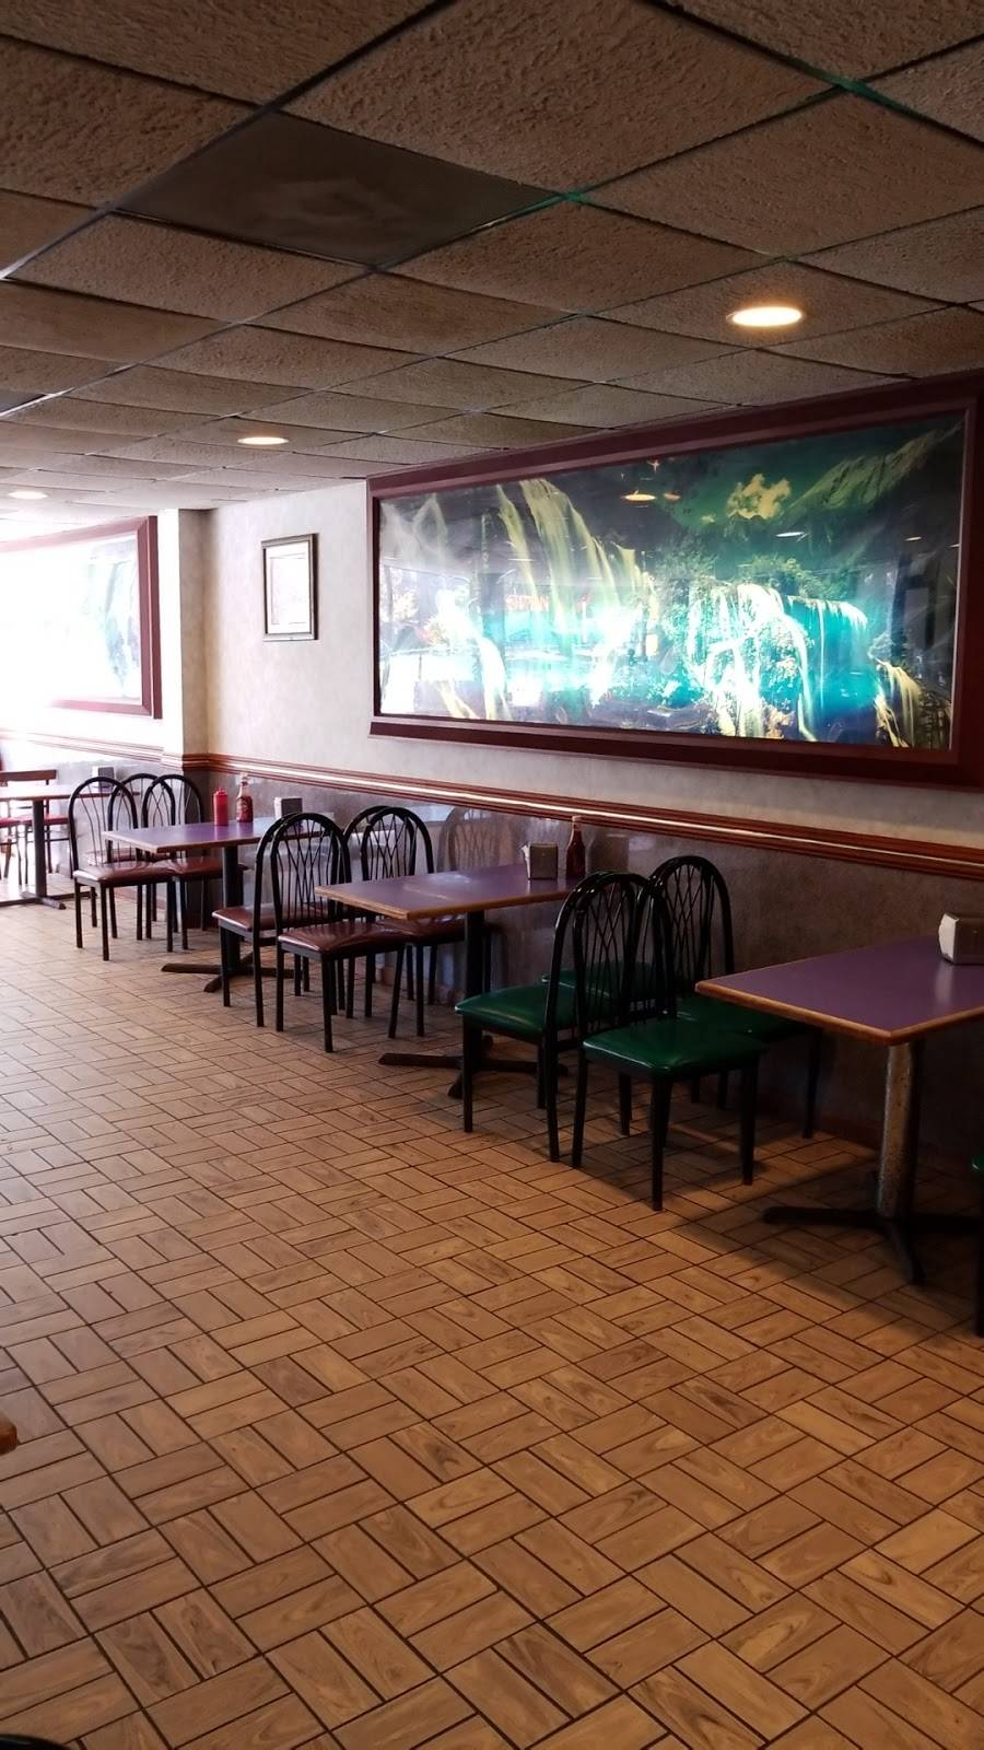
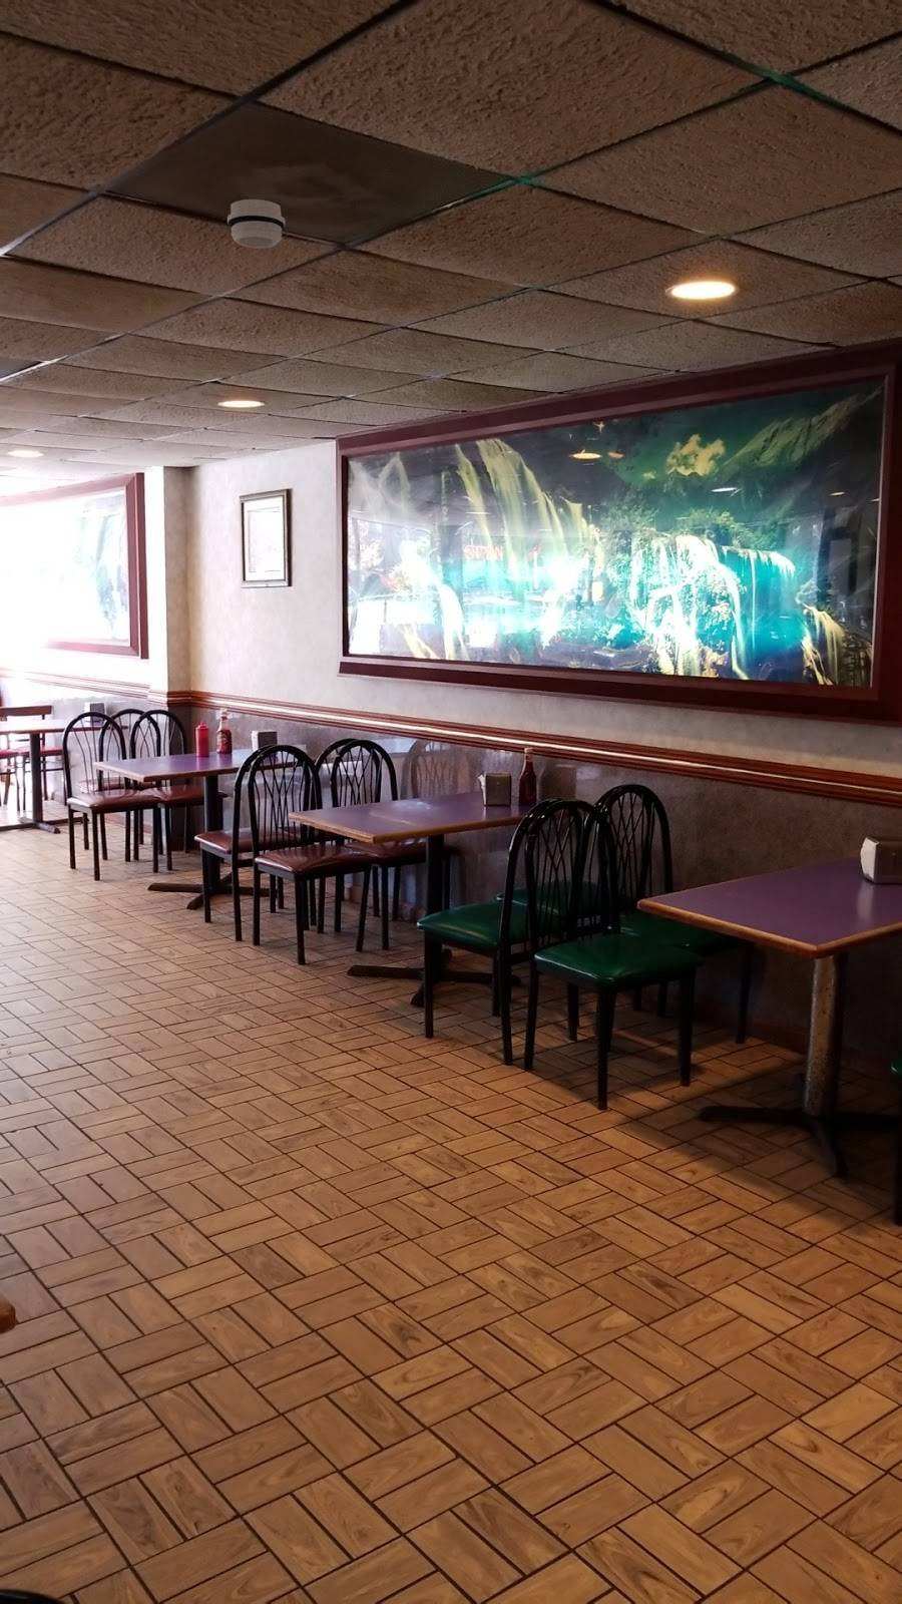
+ smoke detector (256, 225)
